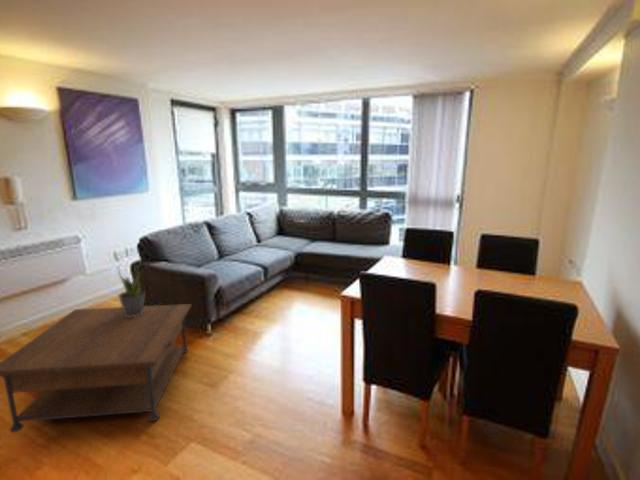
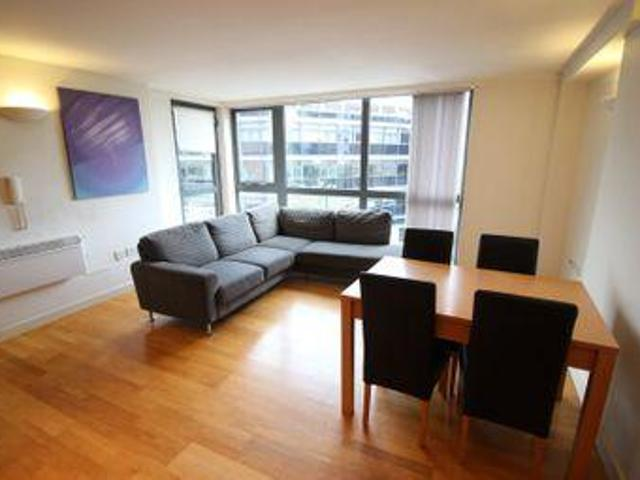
- potted plant (131, 288)
- coffee table (112, 358)
